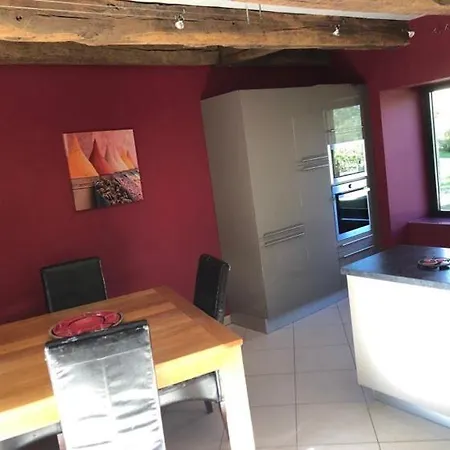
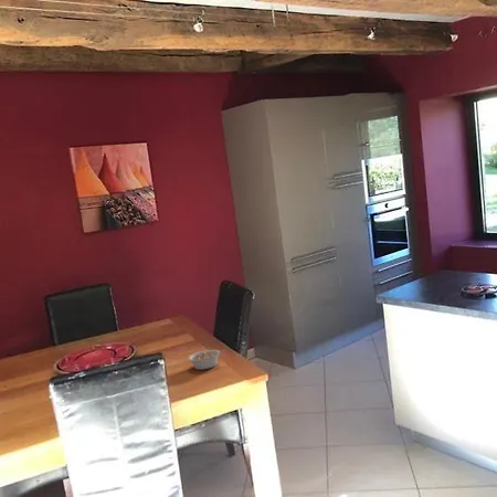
+ legume (205, 358)
